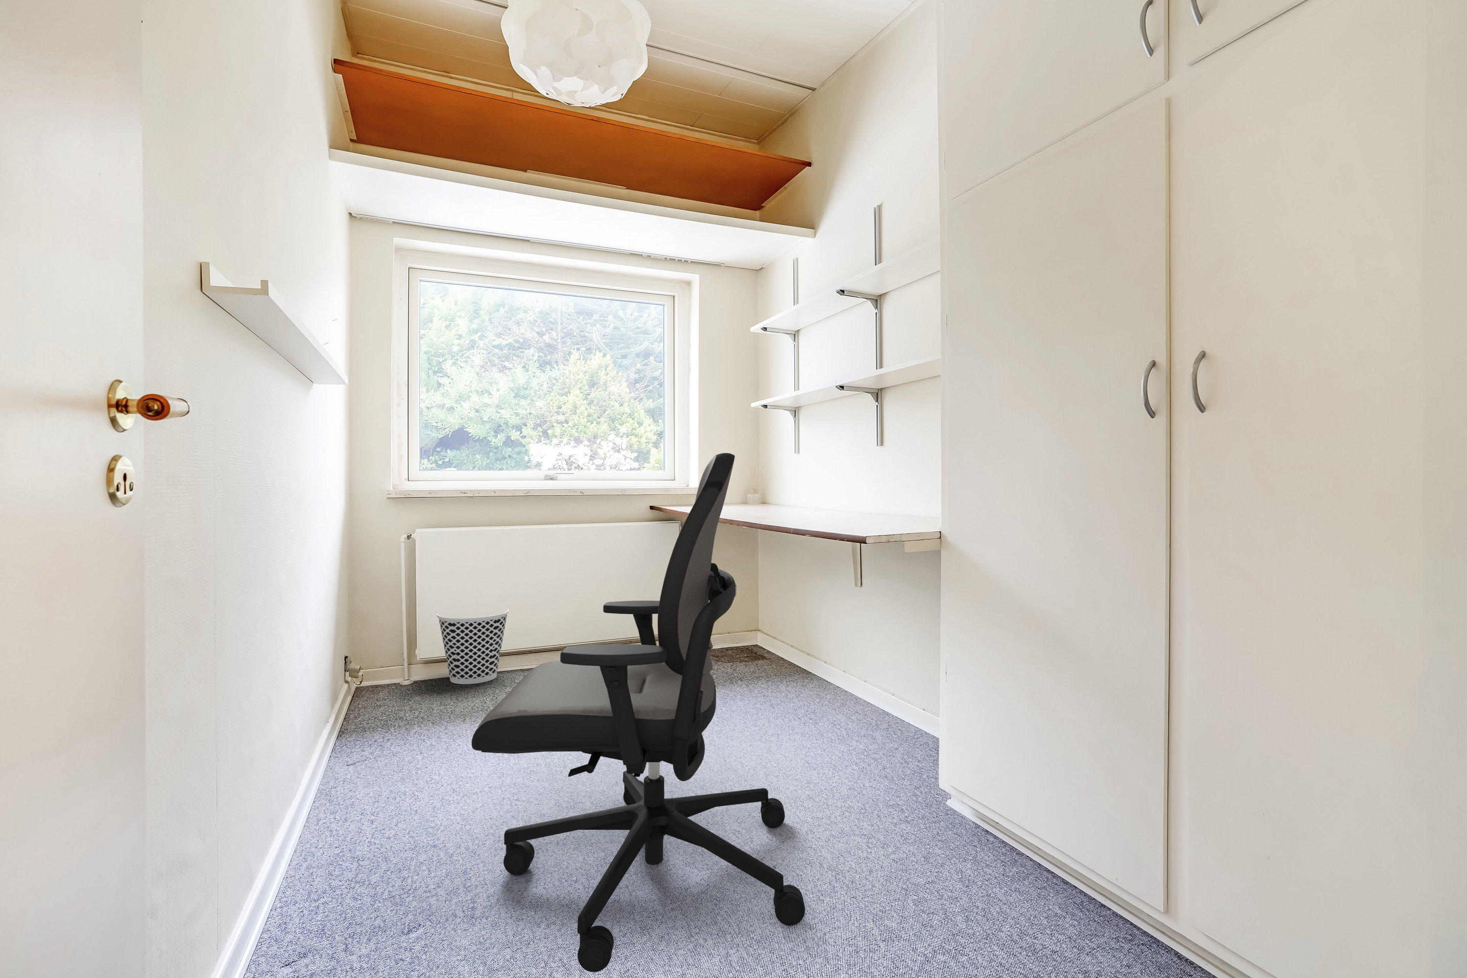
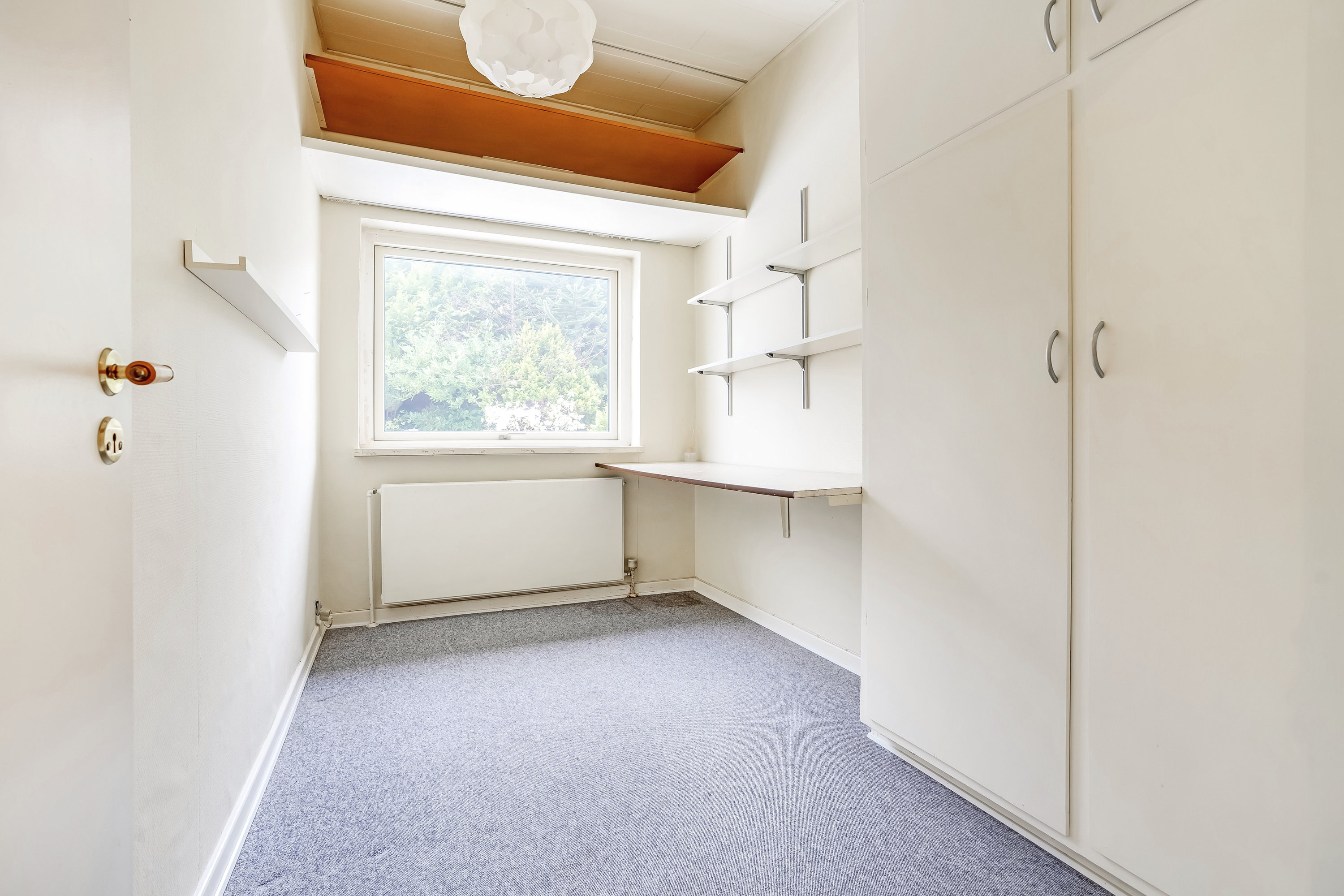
- office chair (647, 661)
- wastebasket (474, 644)
